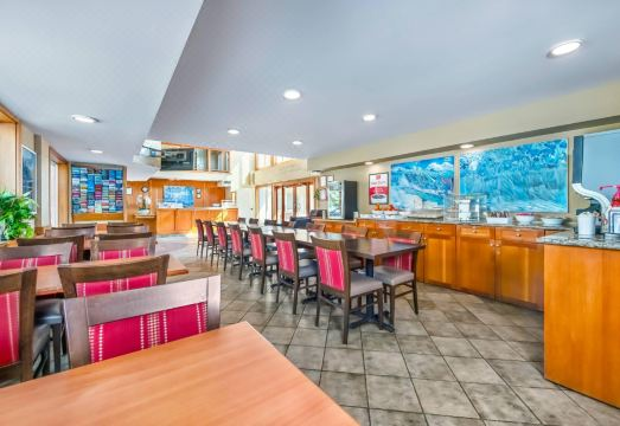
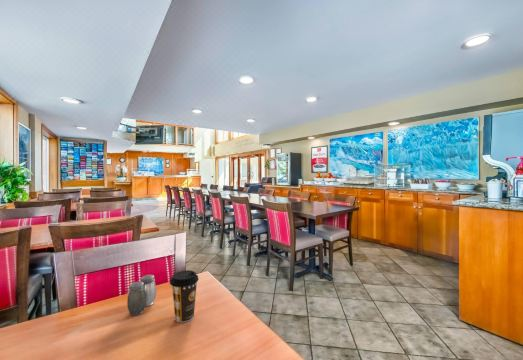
+ salt and pepper shaker (142, 293)
+ coffee cup (184, 295)
